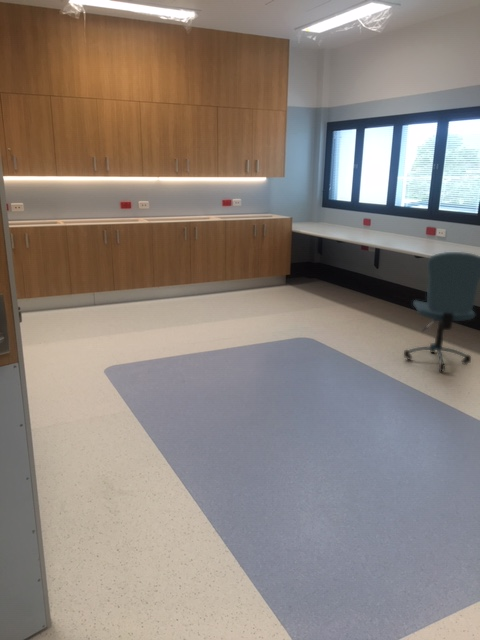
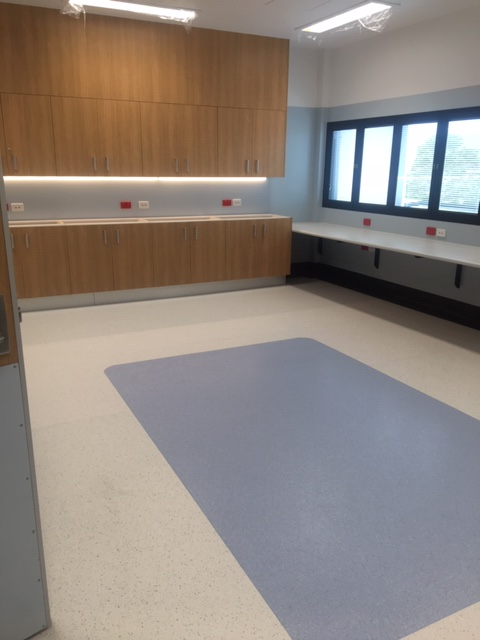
- office chair (443, 306)
